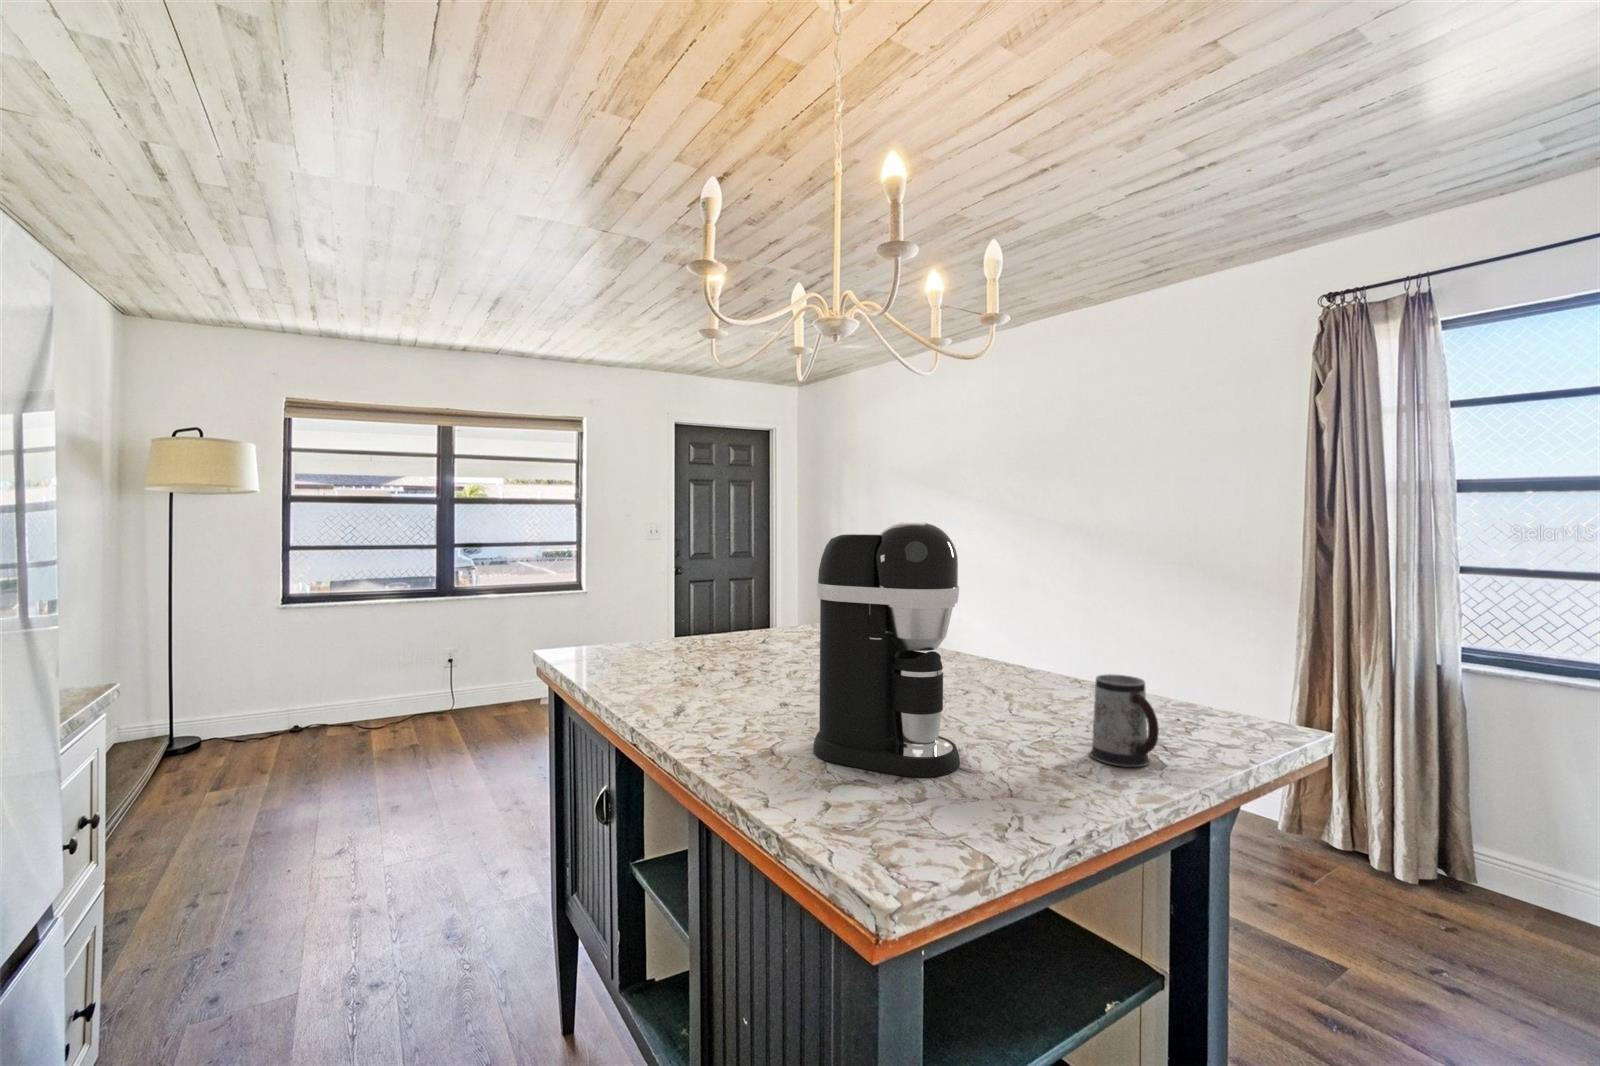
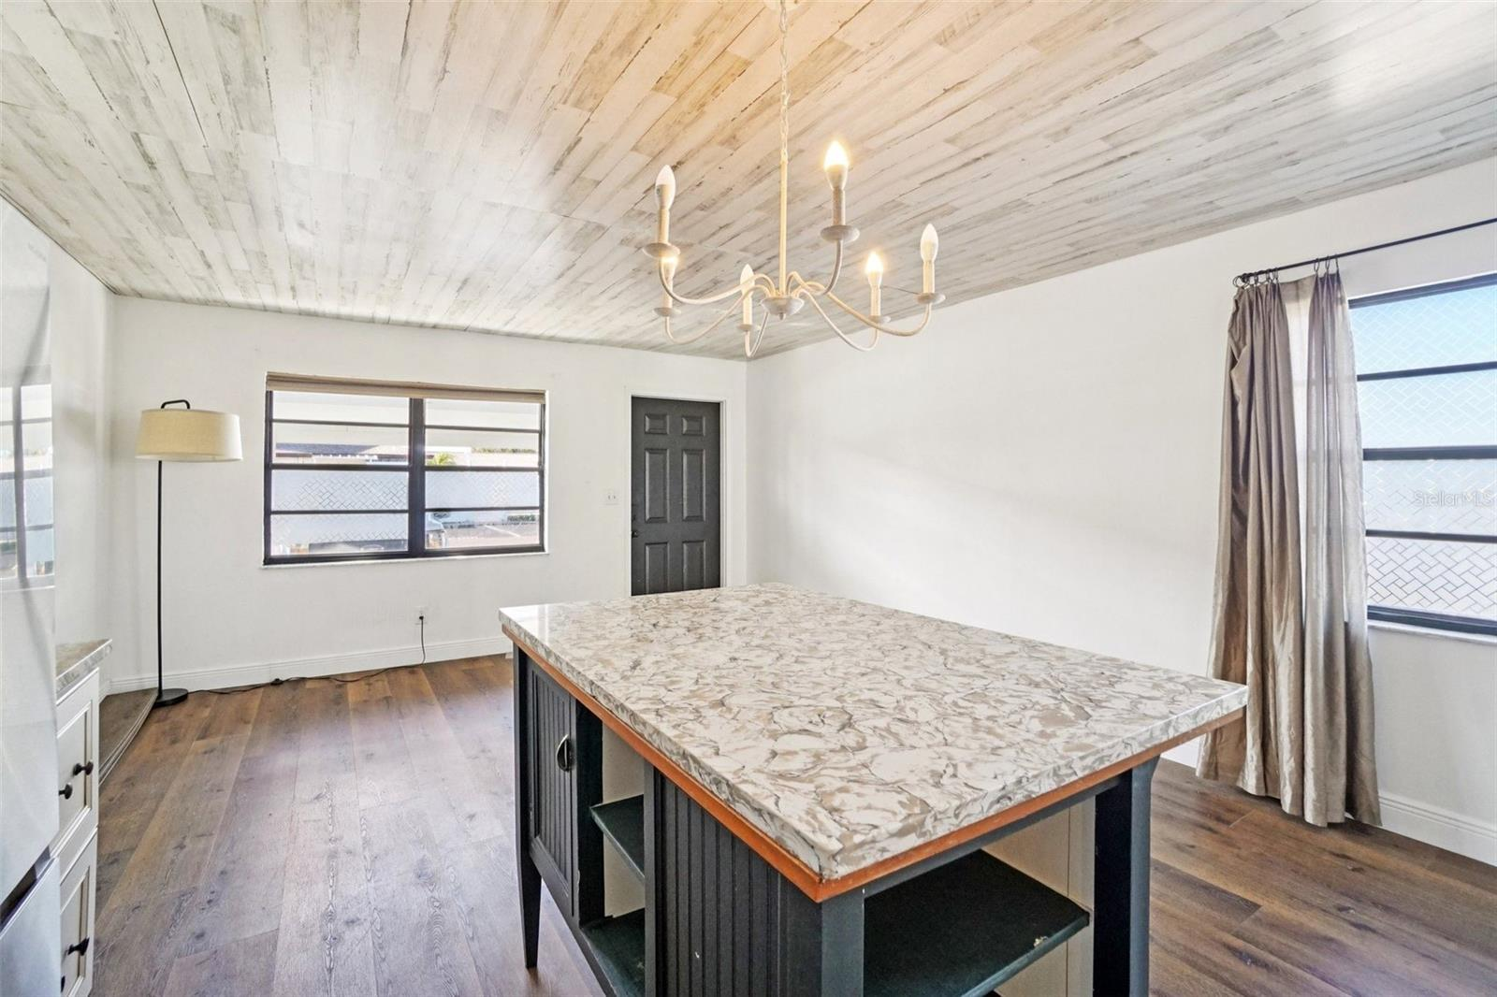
- mug (1127, 721)
- coffee maker (885, 639)
